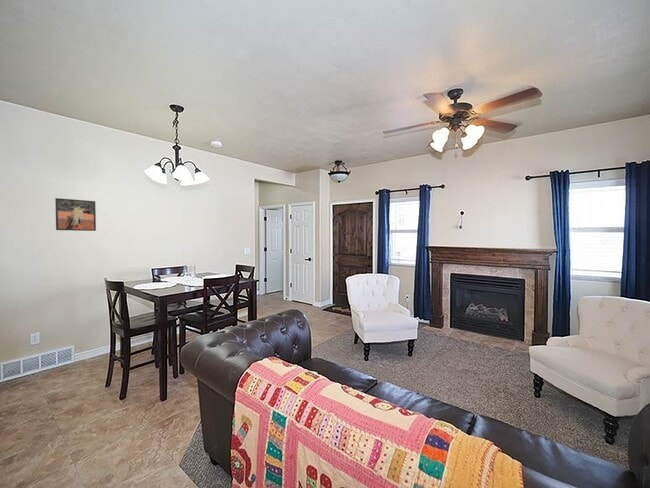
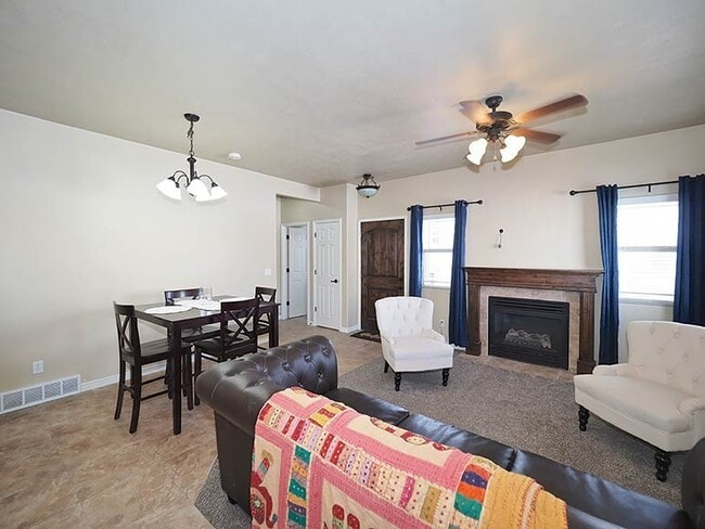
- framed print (76, 215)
